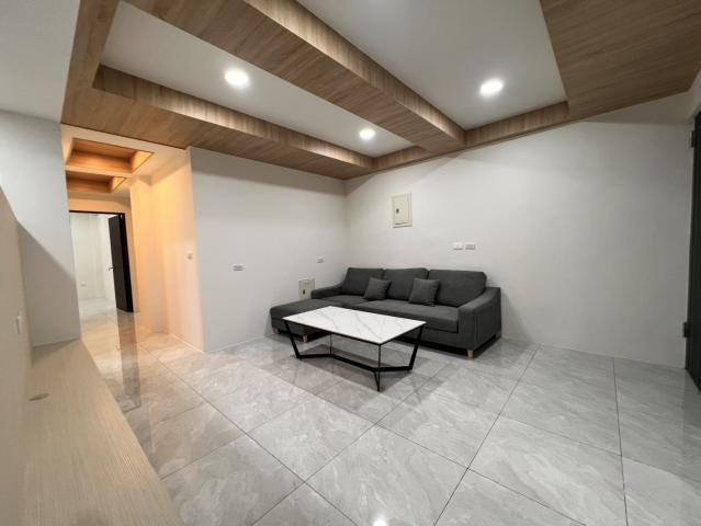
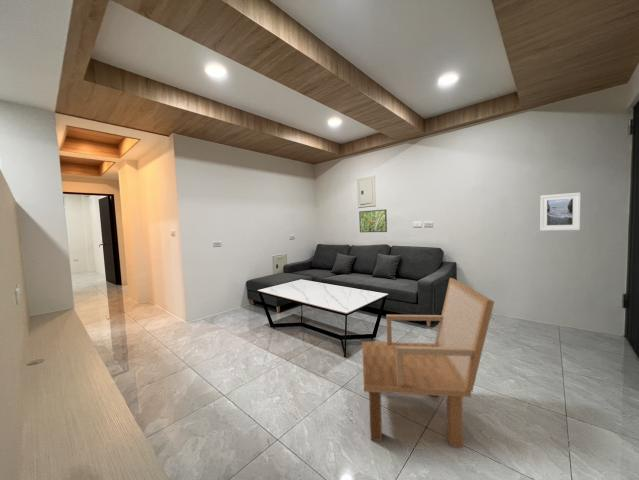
+ armchair (415, 350)
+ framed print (559, 212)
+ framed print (372, 221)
